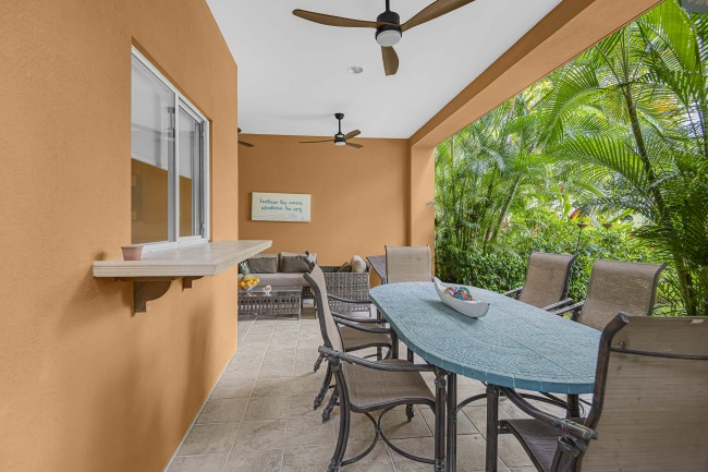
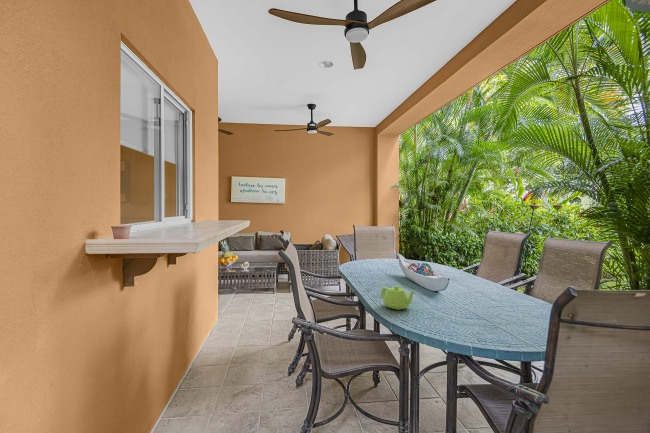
+ teapot (397, 296)
